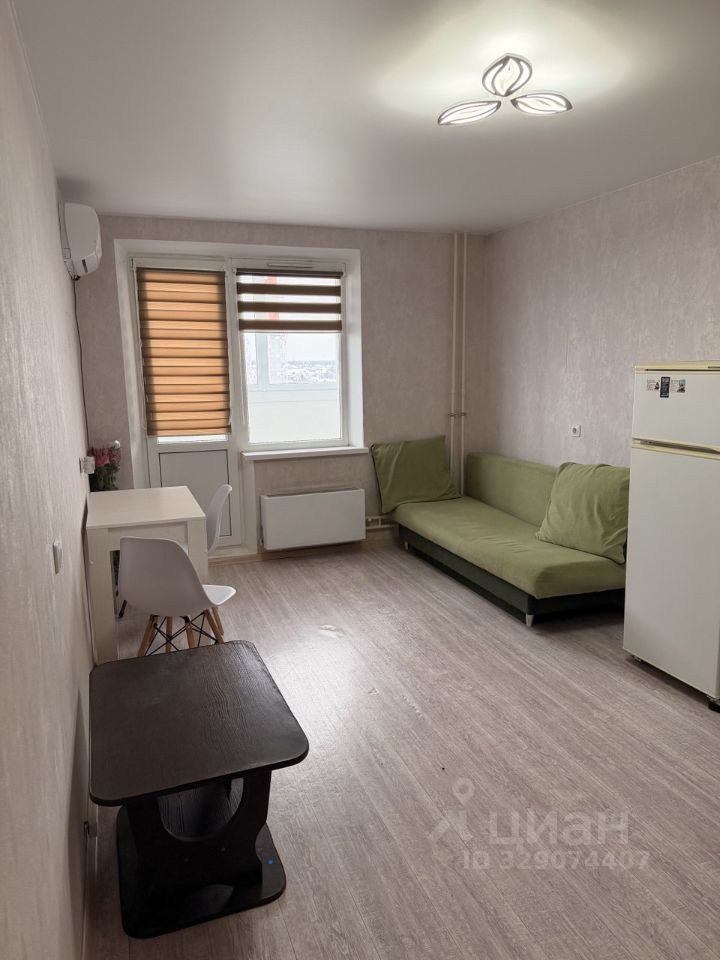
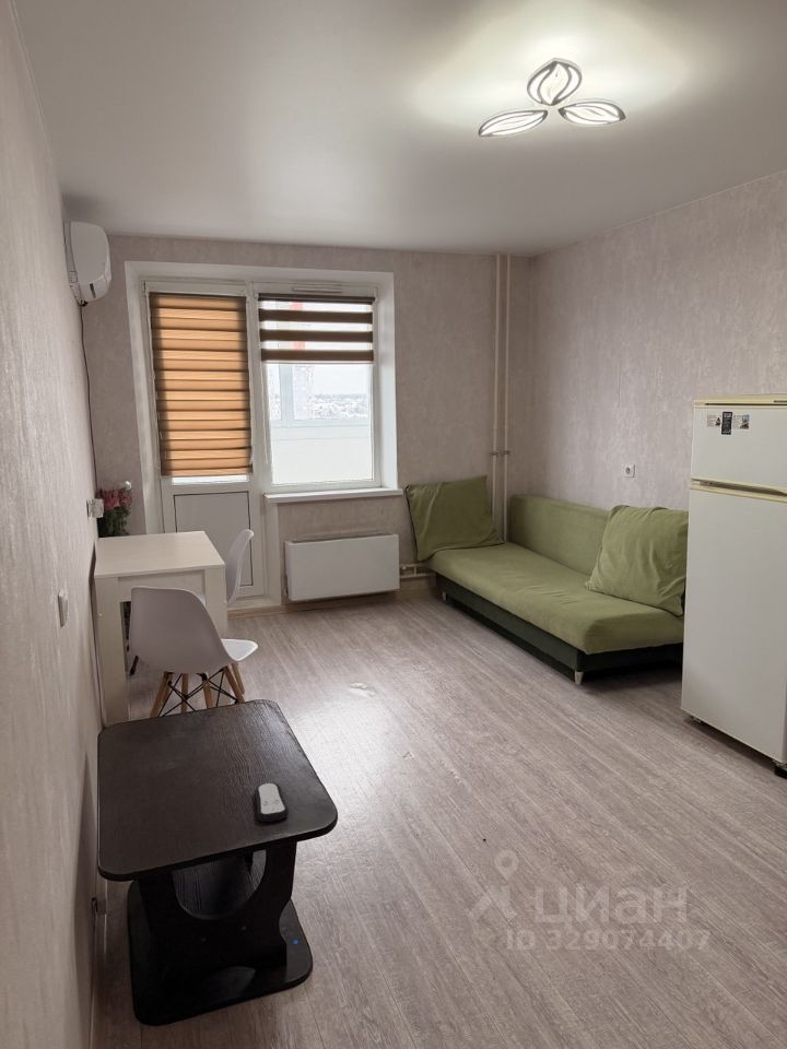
+ remote control (270, 801)
